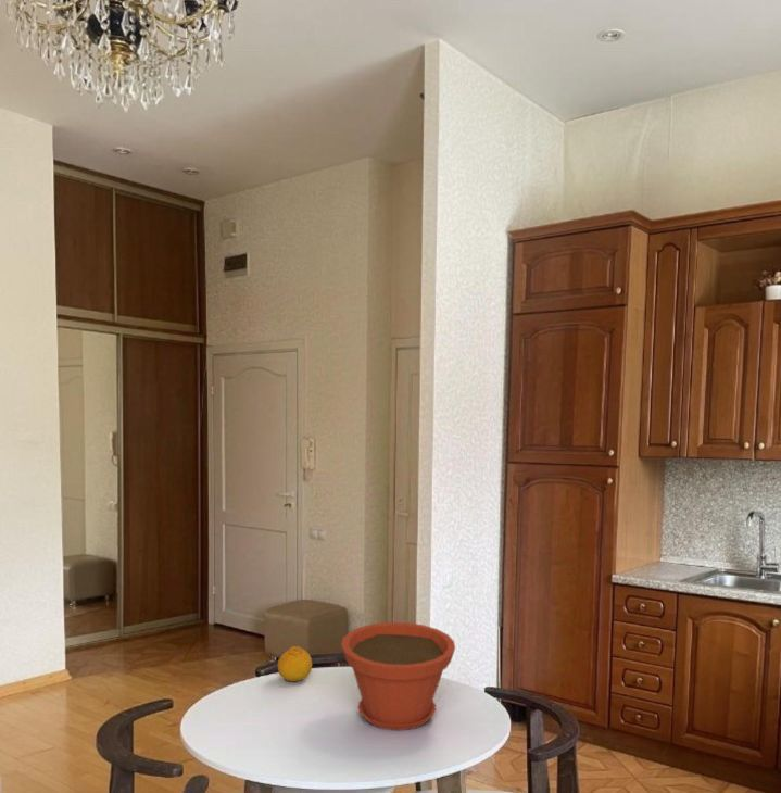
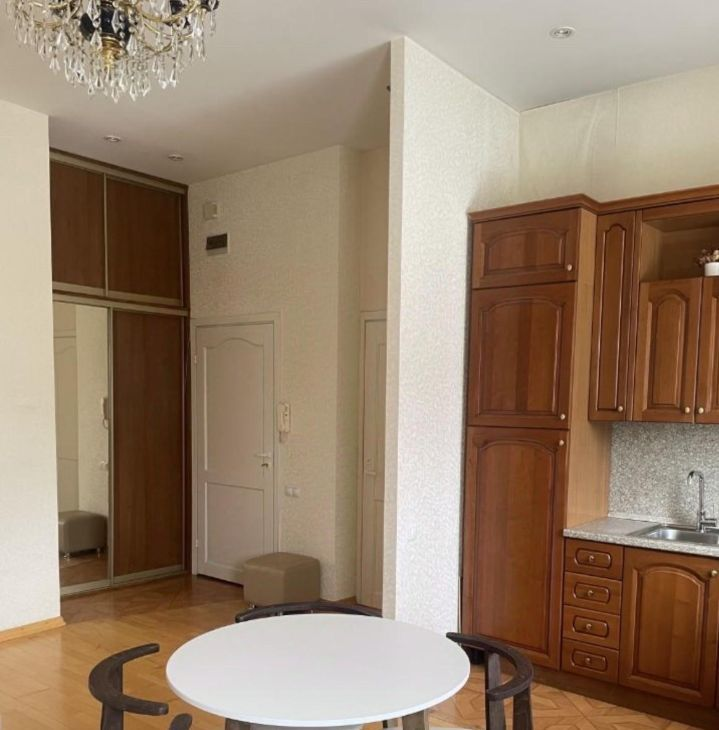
- fruit (294, 663)
- plant pot (398, 680)
